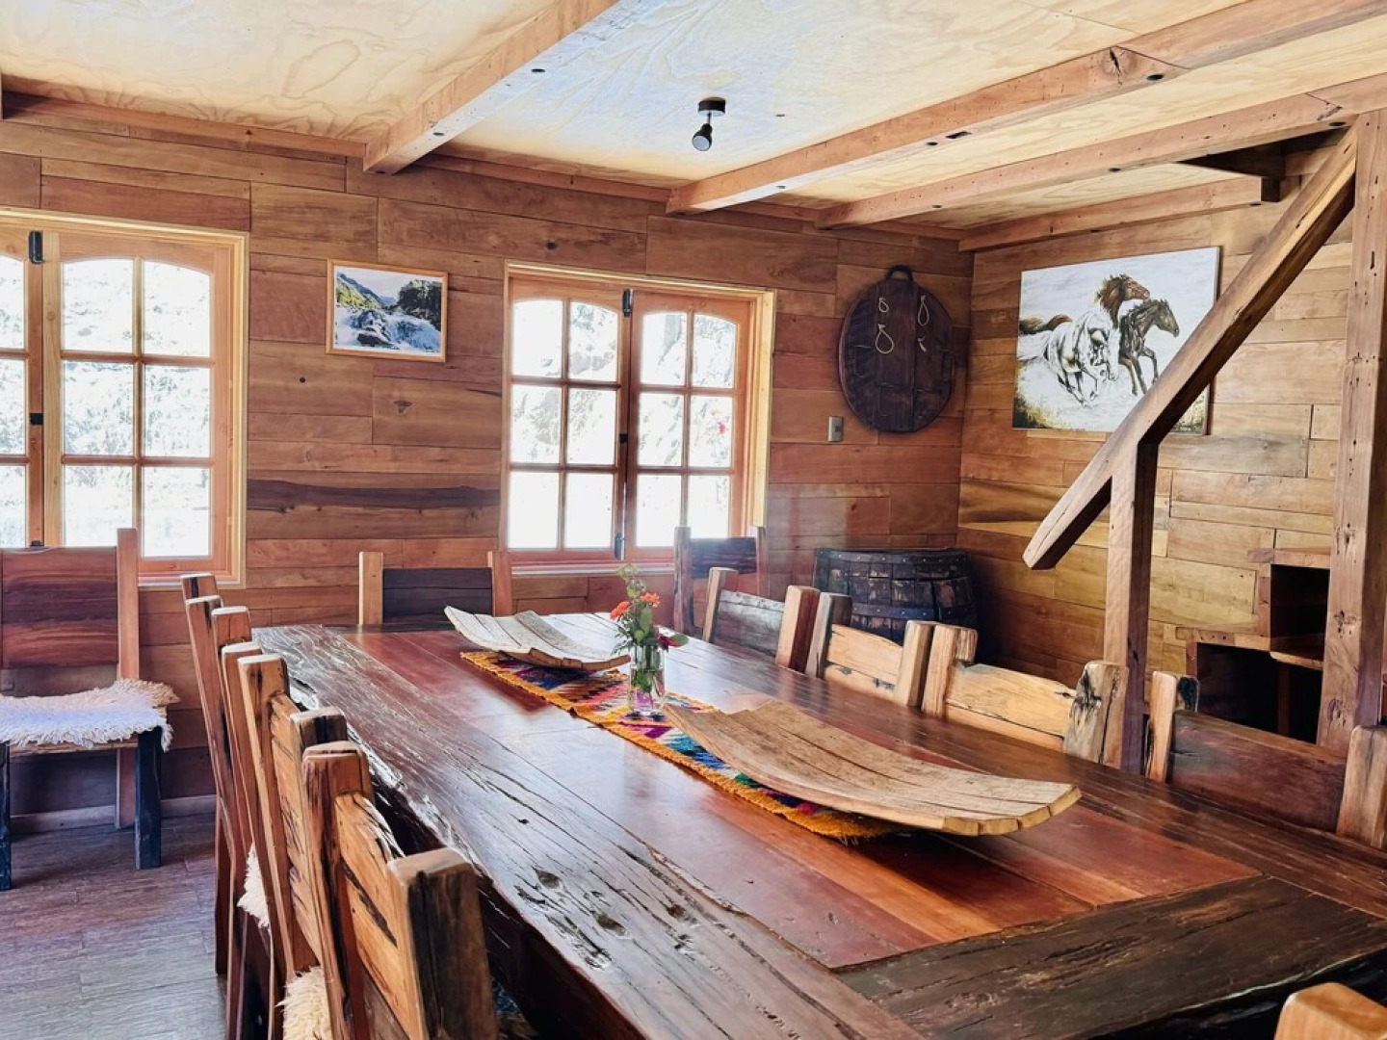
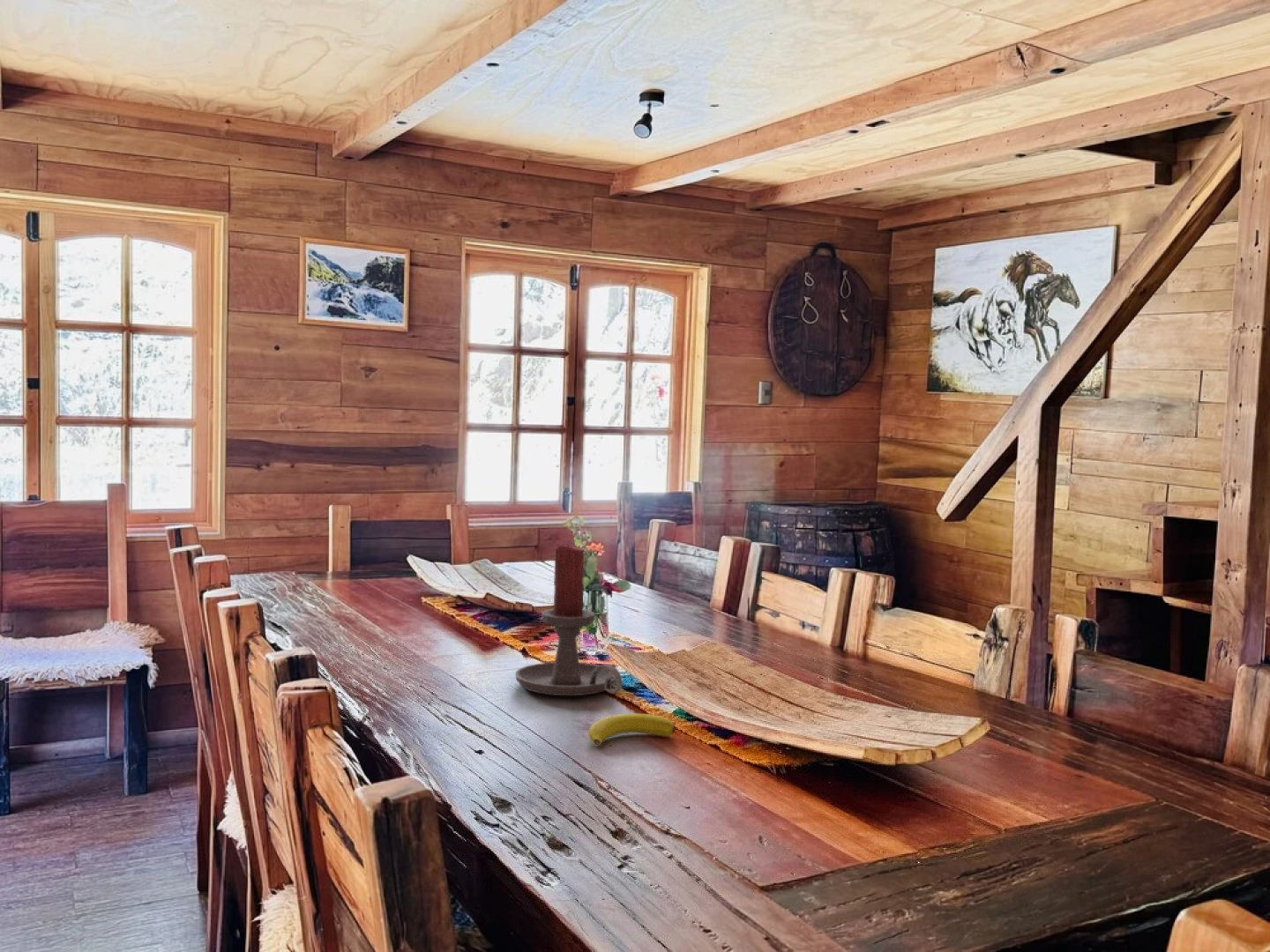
+ banana (627, 727)
+ candle holder (577, 617)
